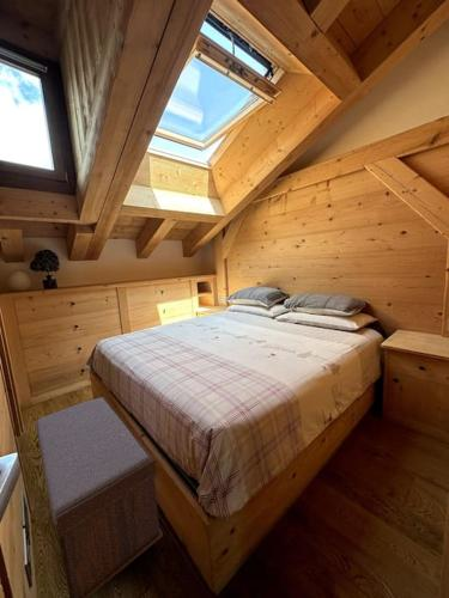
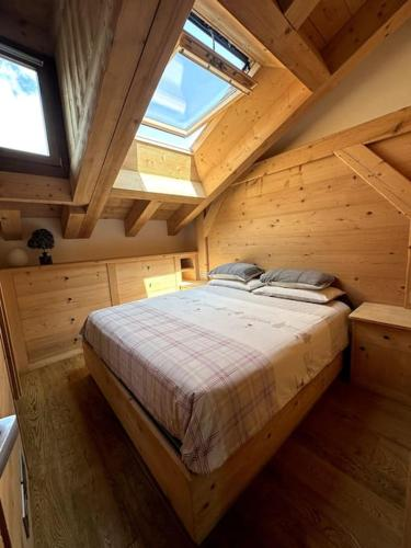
- bench (92, 474)
